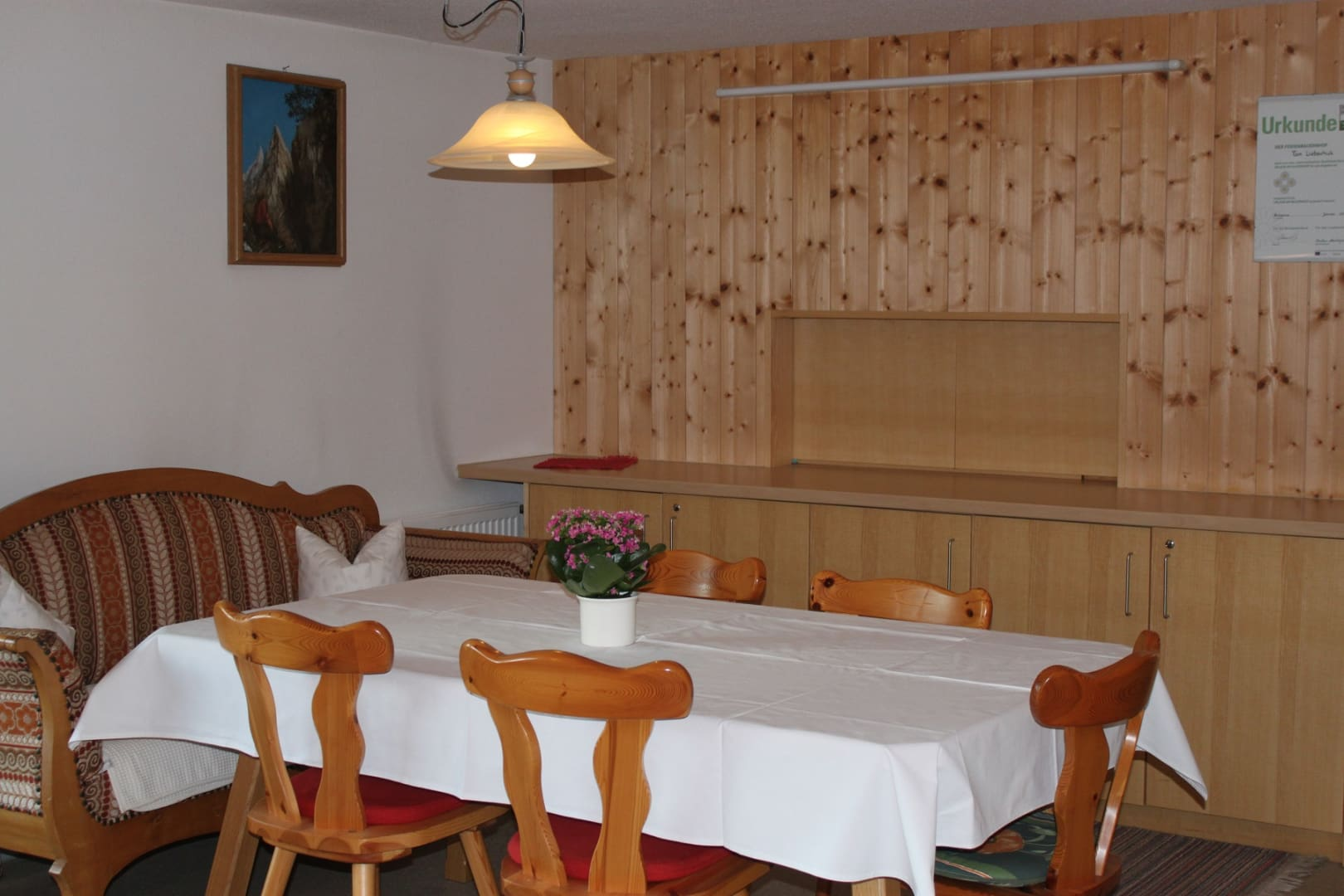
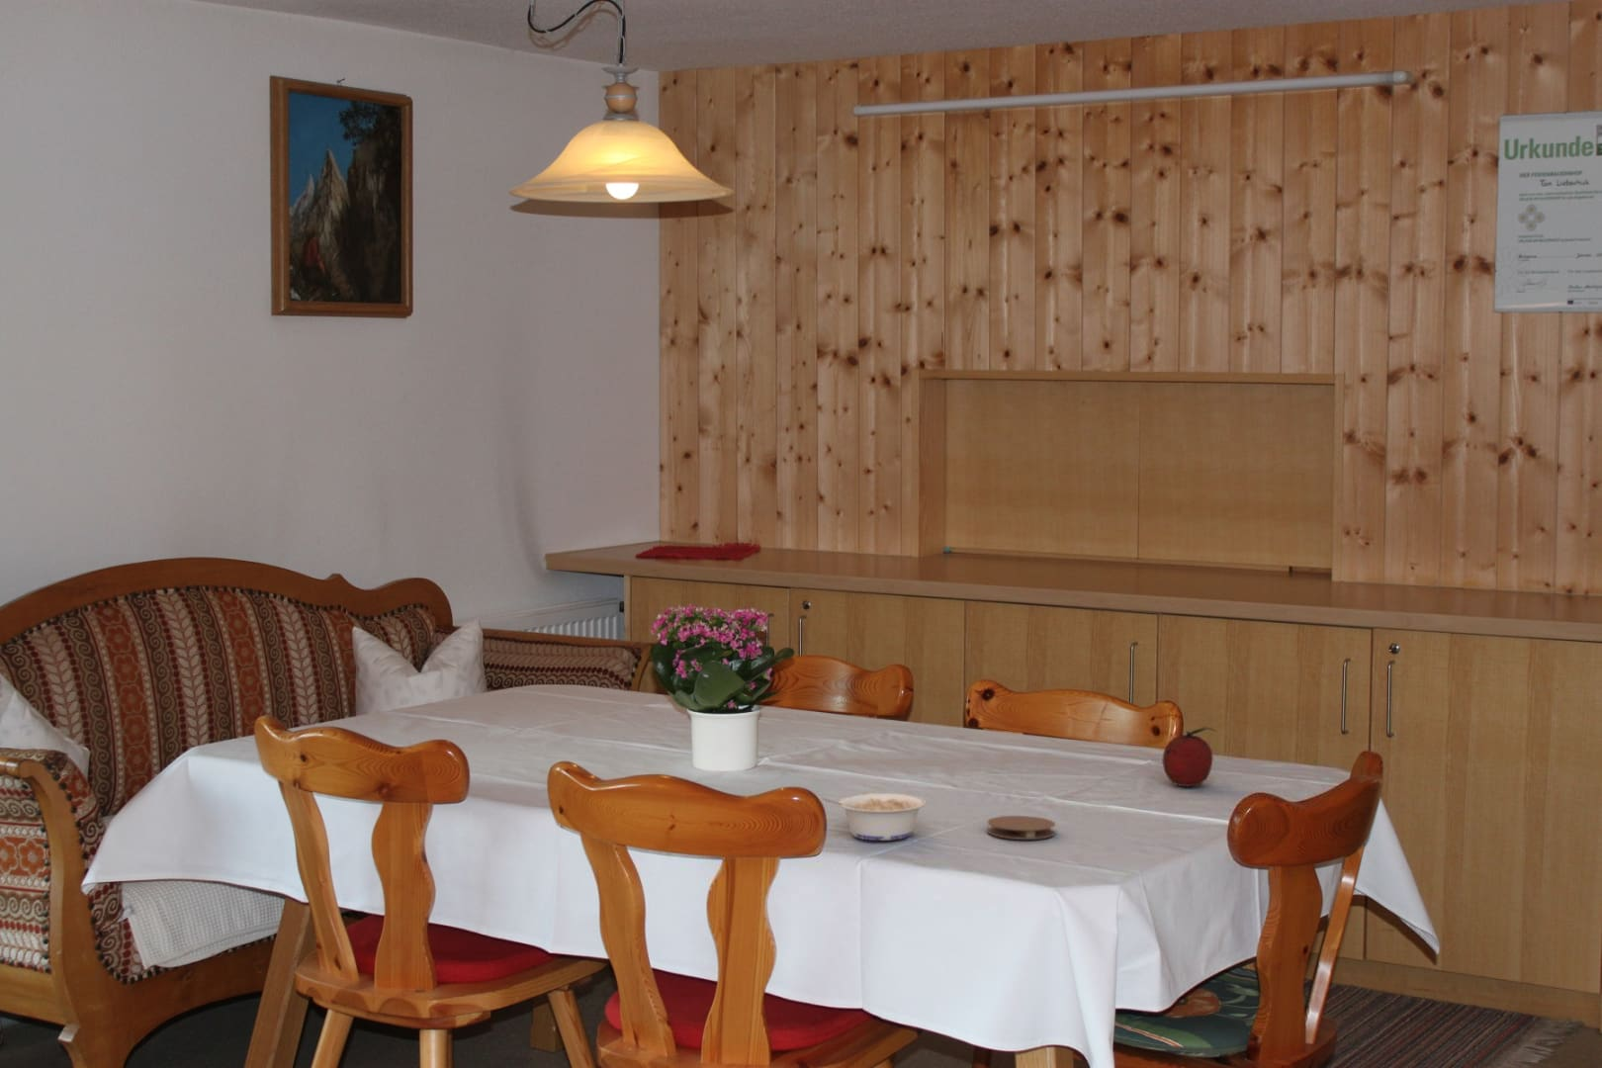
+ coaster (1020, 827)
+ fruit (1190, 756)
+ legume (880, 815)
